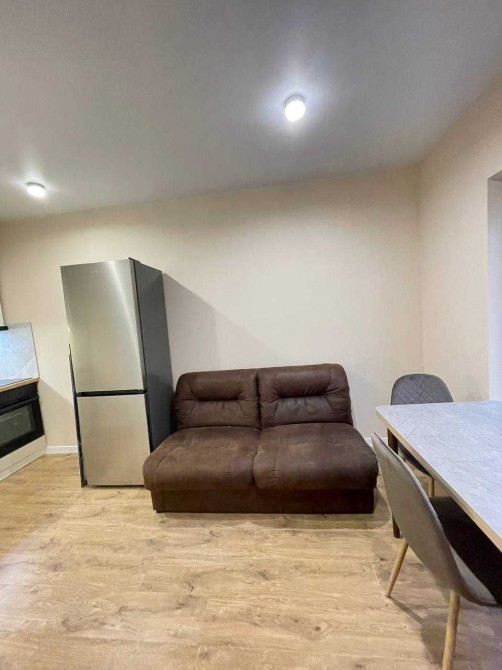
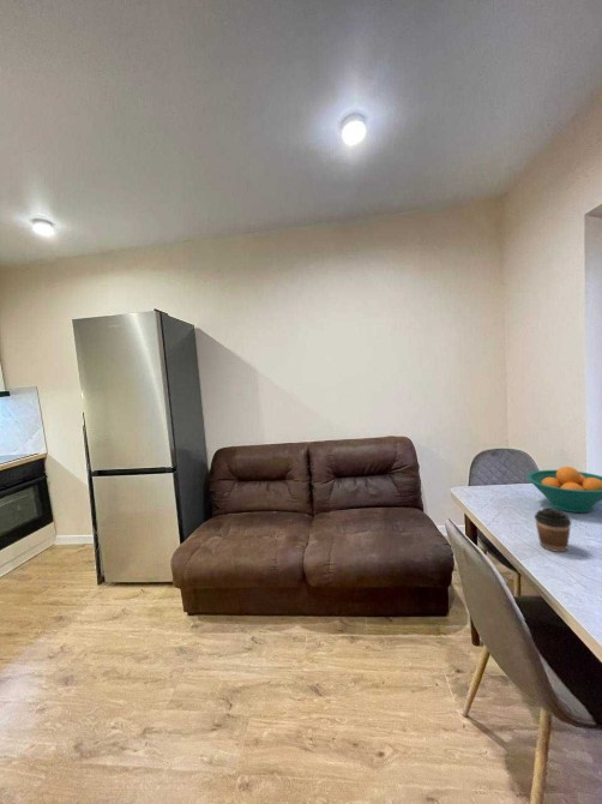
+ coffee cup (552, 527)
+ fruit bowl (568, 486)
